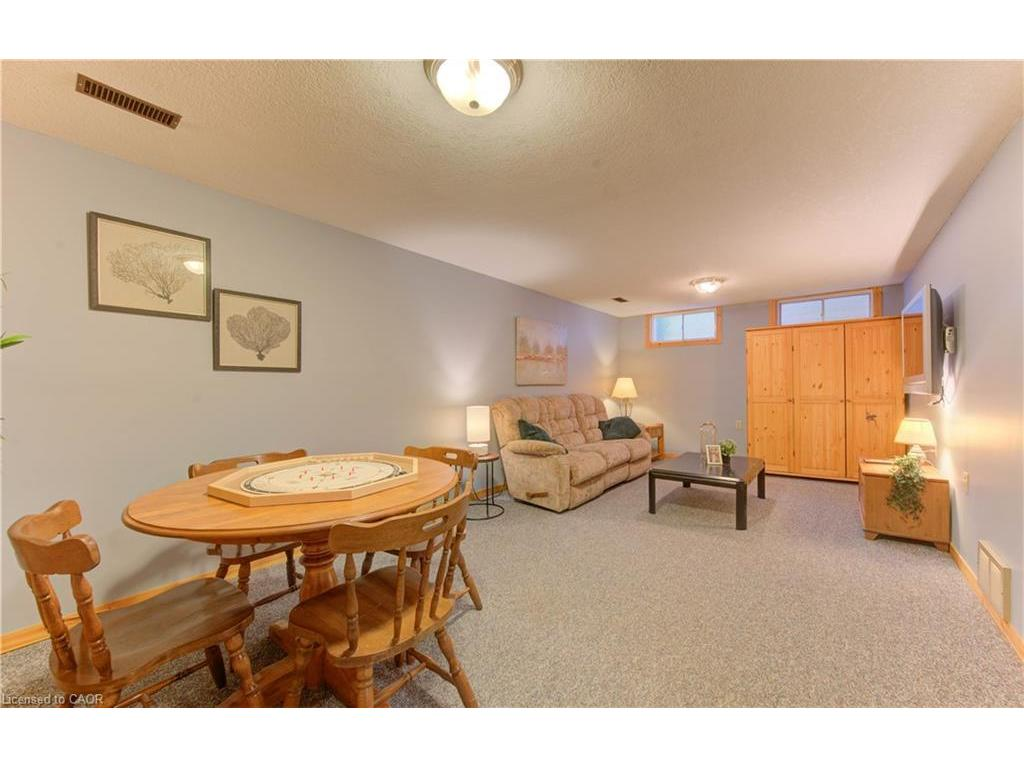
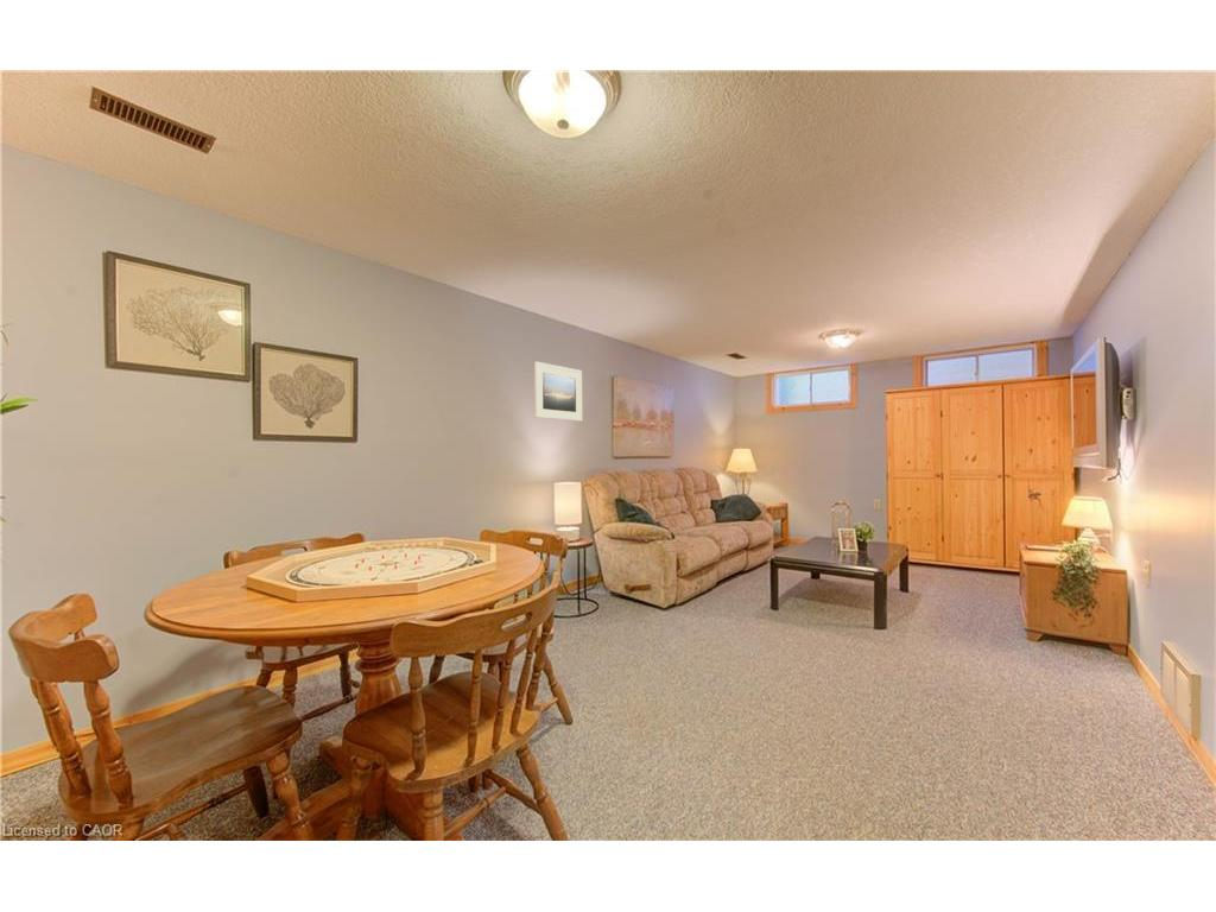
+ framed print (559, 392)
